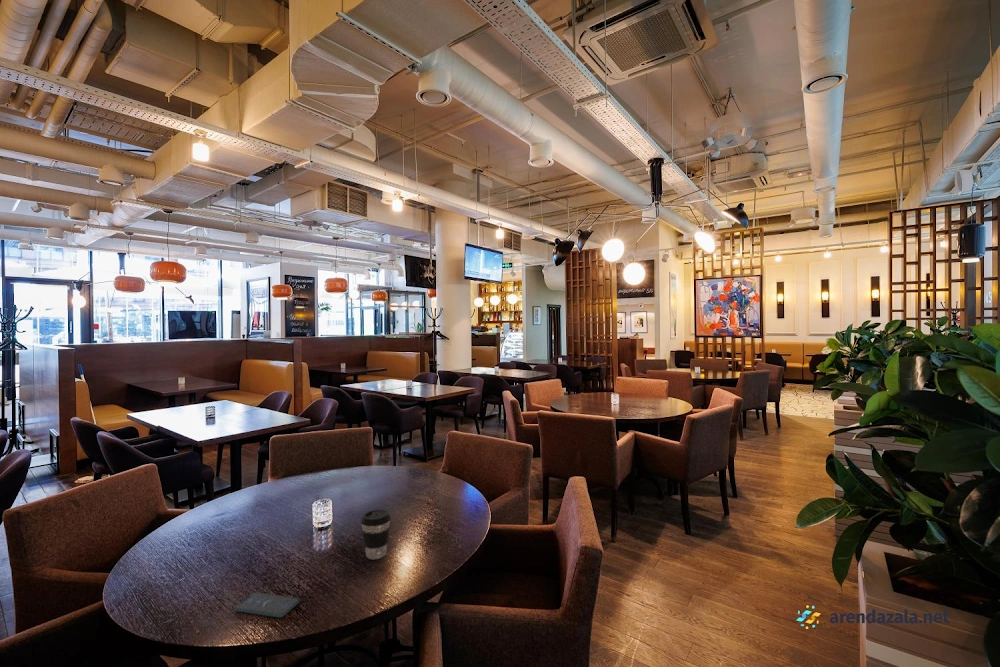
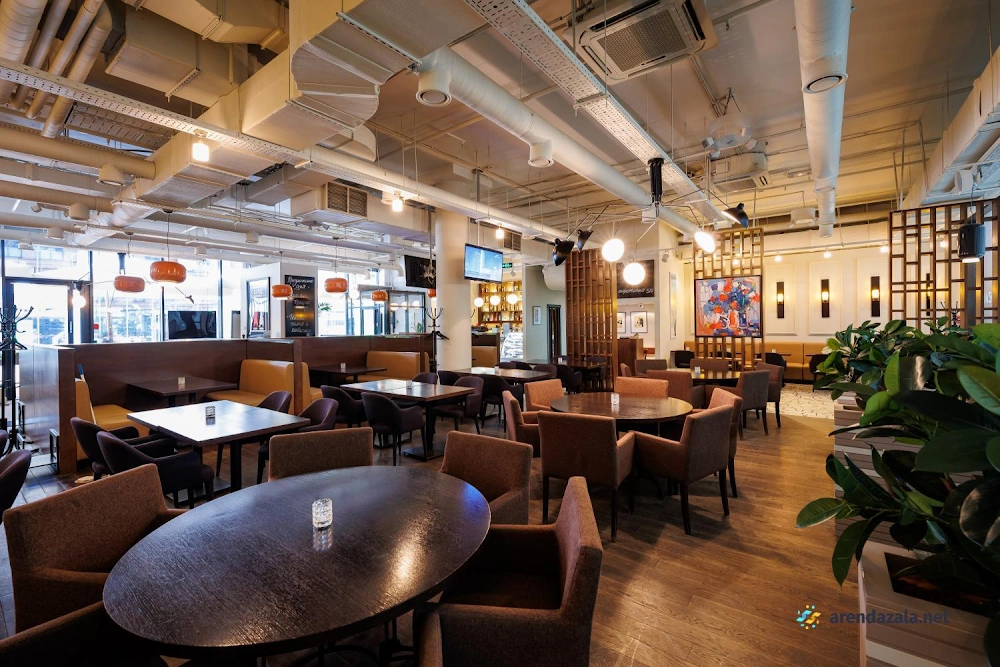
- smartphone (267, 604)
- coffee cup (376, 534)
